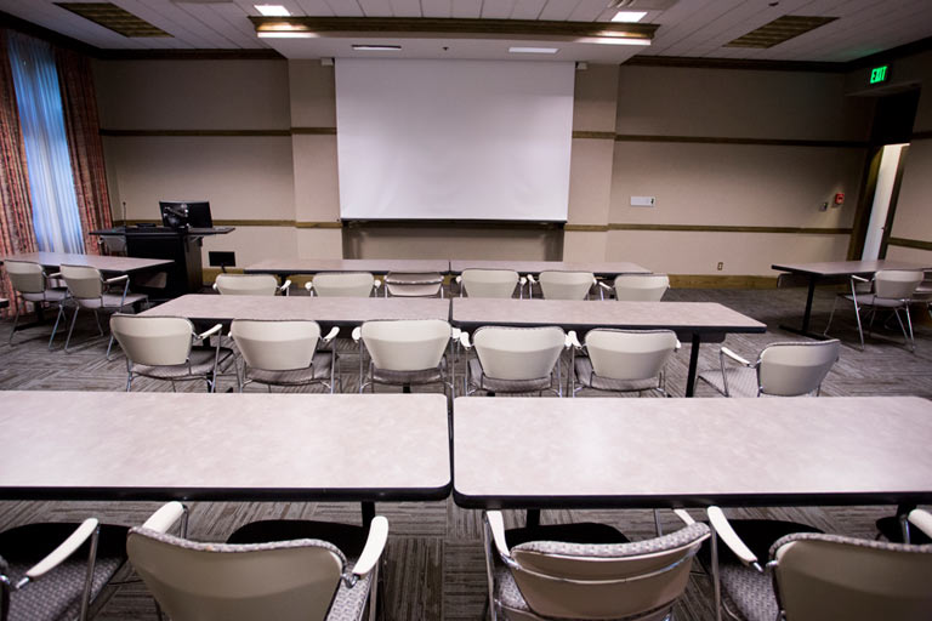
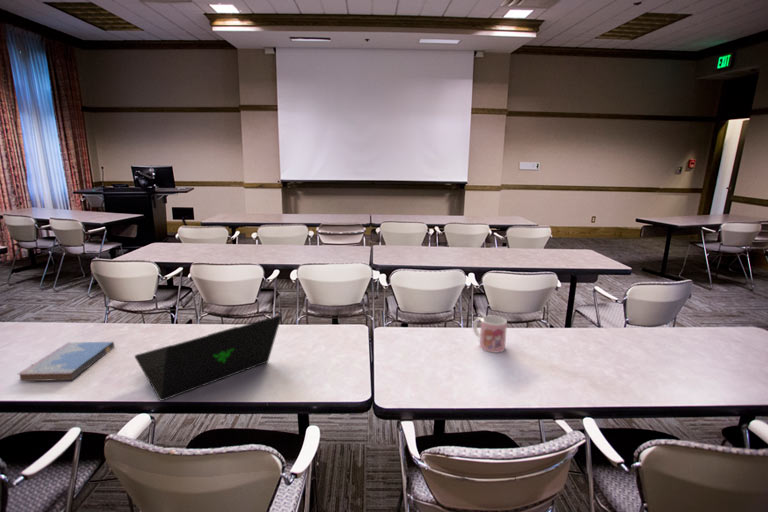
+ hardcover book (69, 359)
+ mug (489, 332)
+ laptop (209, 345)
